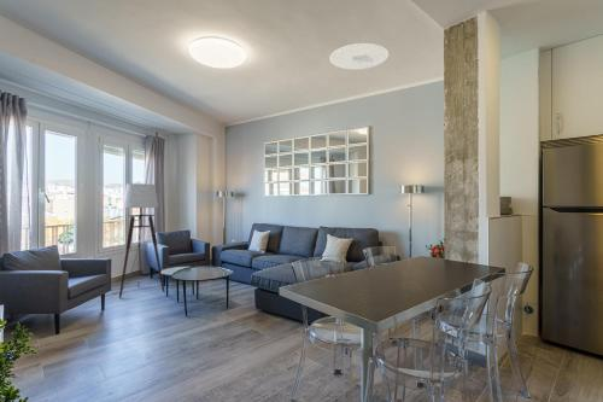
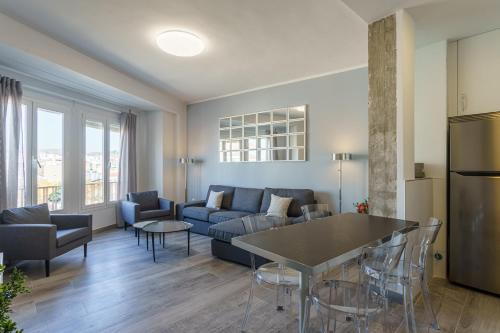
- ceiling light (358, 54)
- floor lamp (130, 238)
